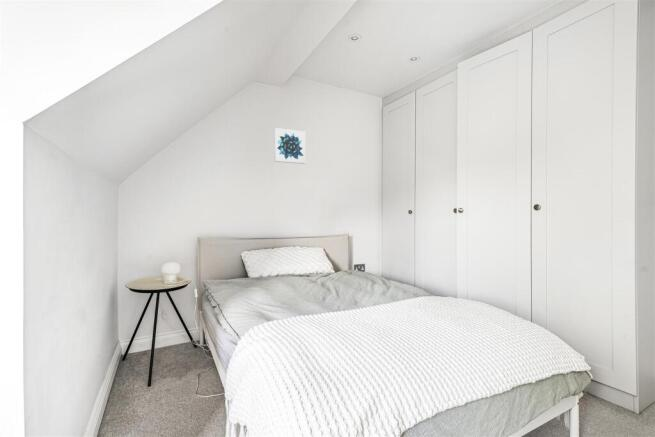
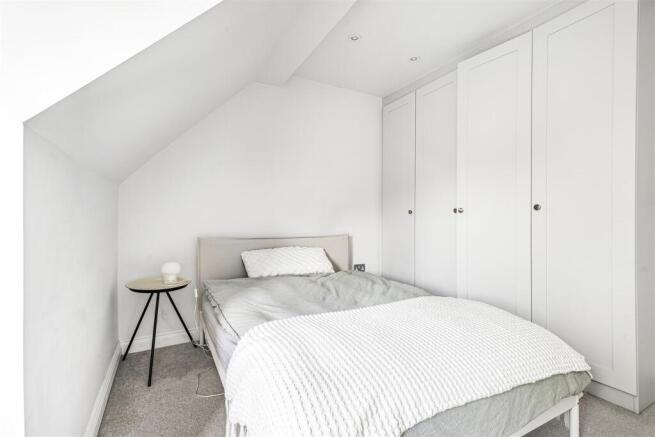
- wall art (290, 146)
